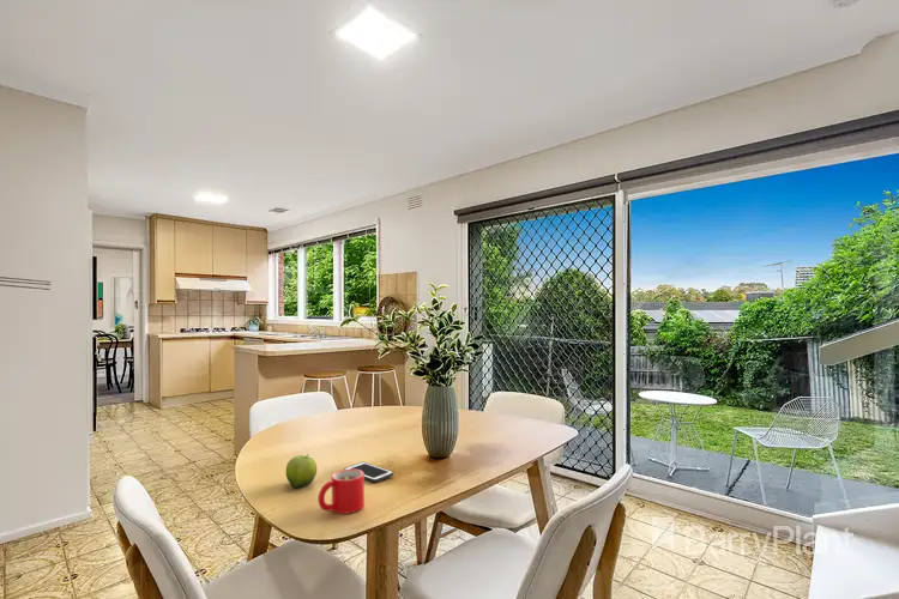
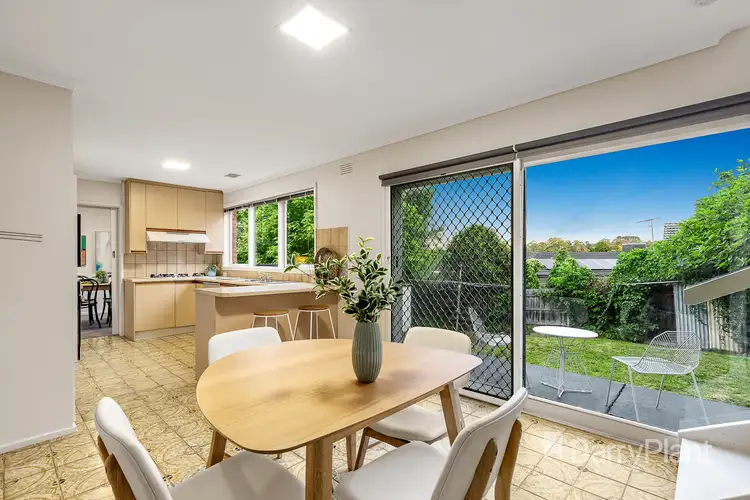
- mug (340, 492)
- cell phone (368, 471)
- fruit (301, 470)
